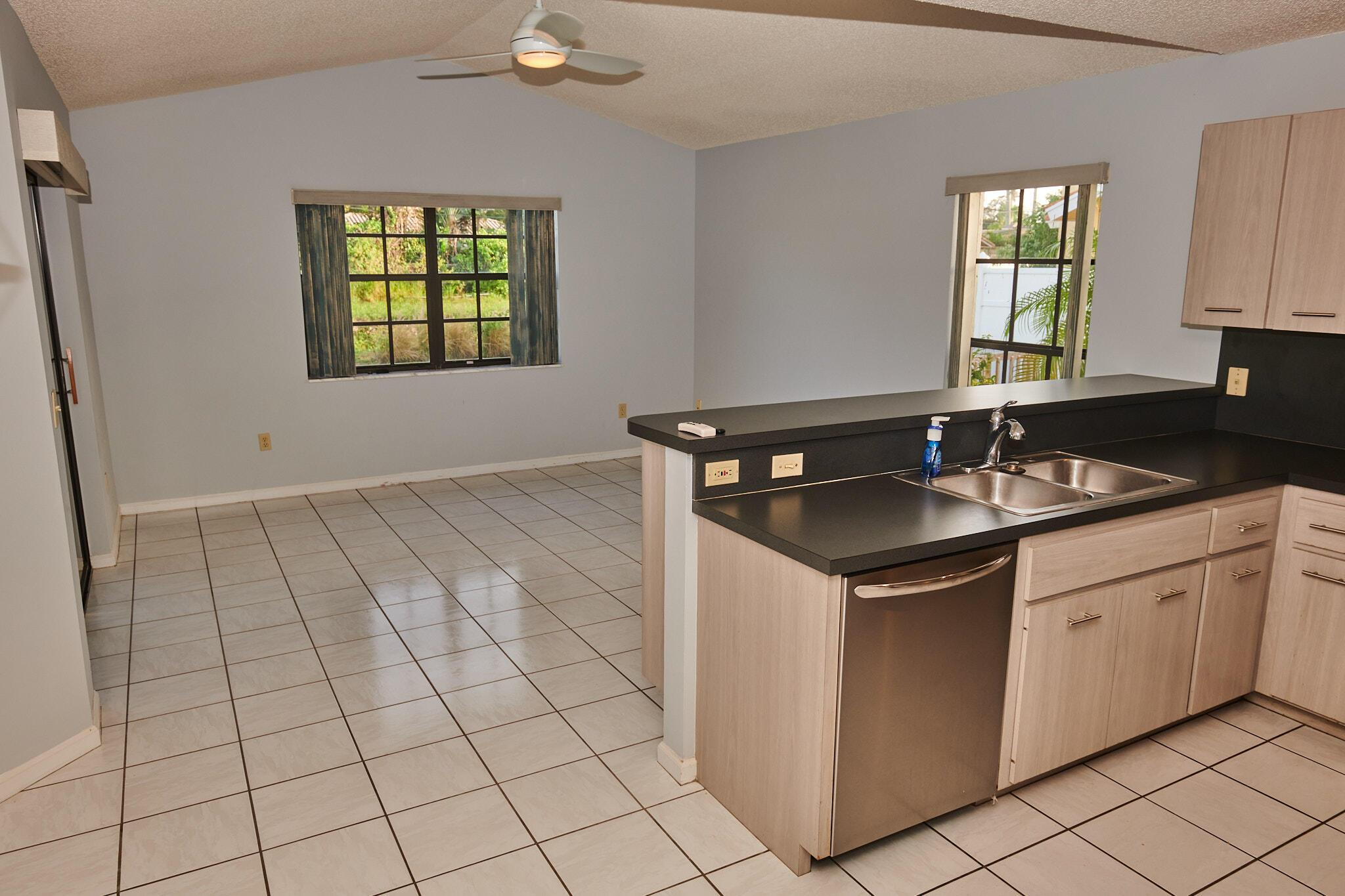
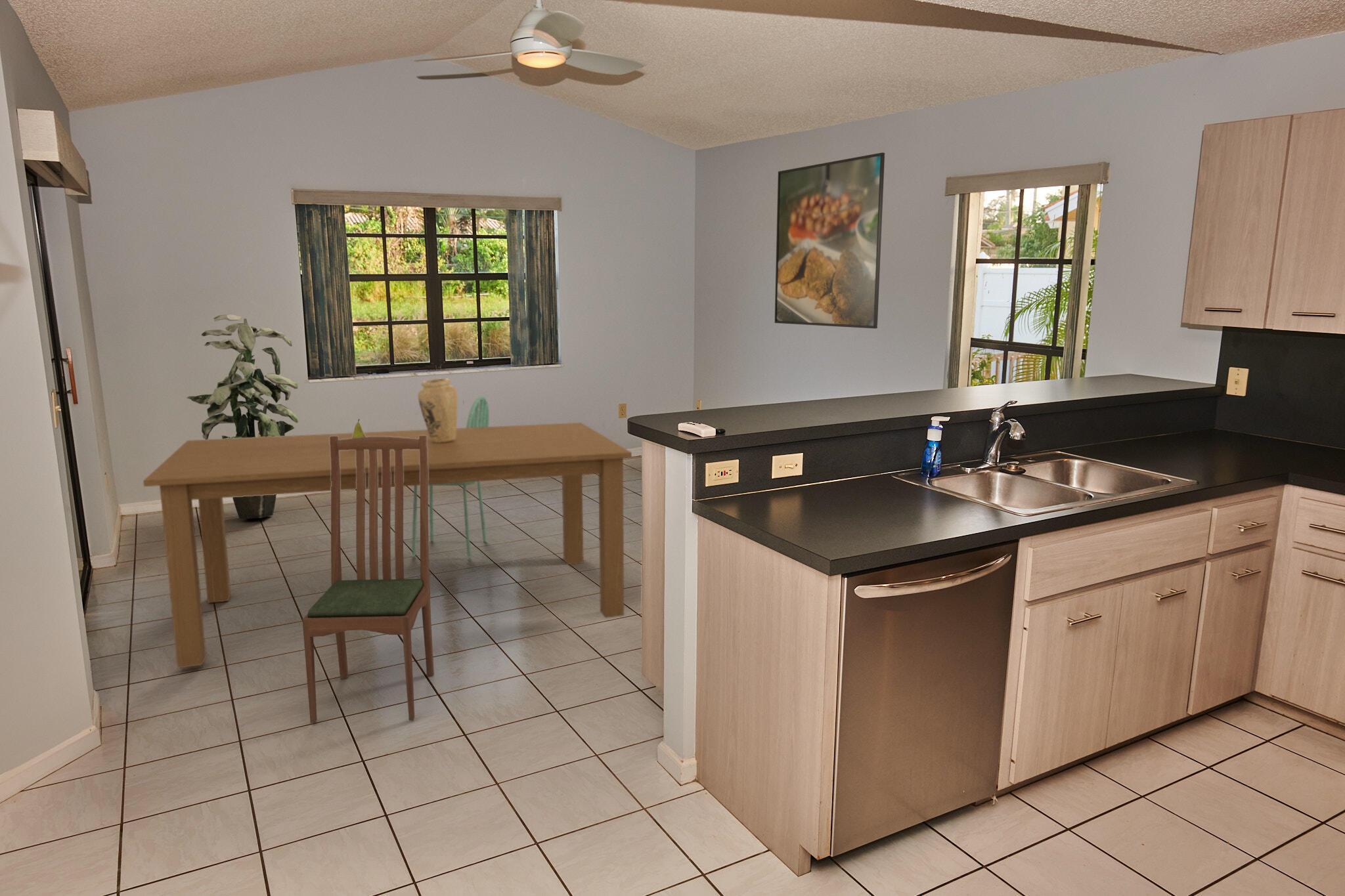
+ dining table (405, 486)
+ chair (446, 483)
+ indoor plant (245, 417)
+ chair (370, 572)
+ fruit (358, 431)
+ vase (438, 410)
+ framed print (824, 245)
